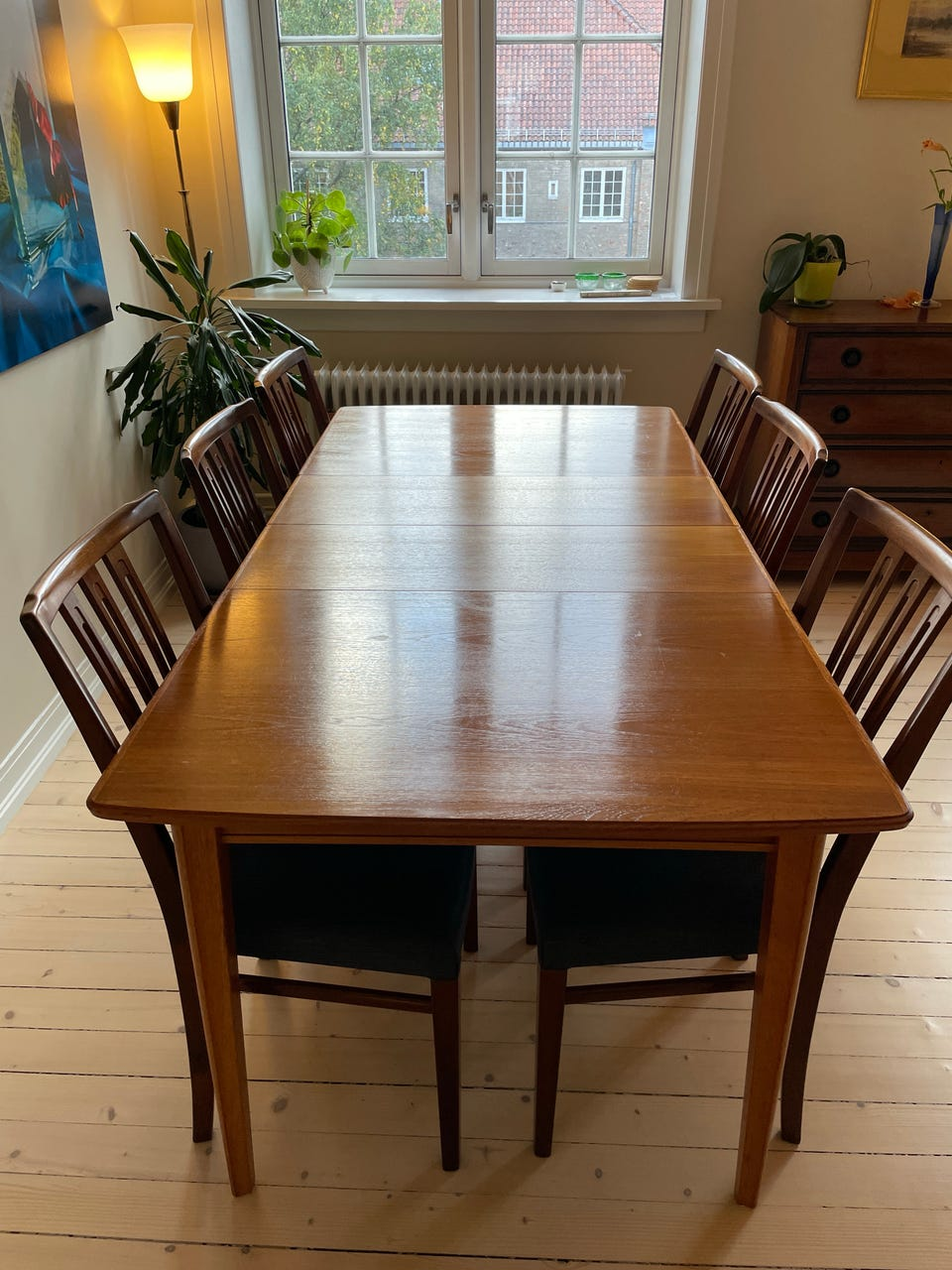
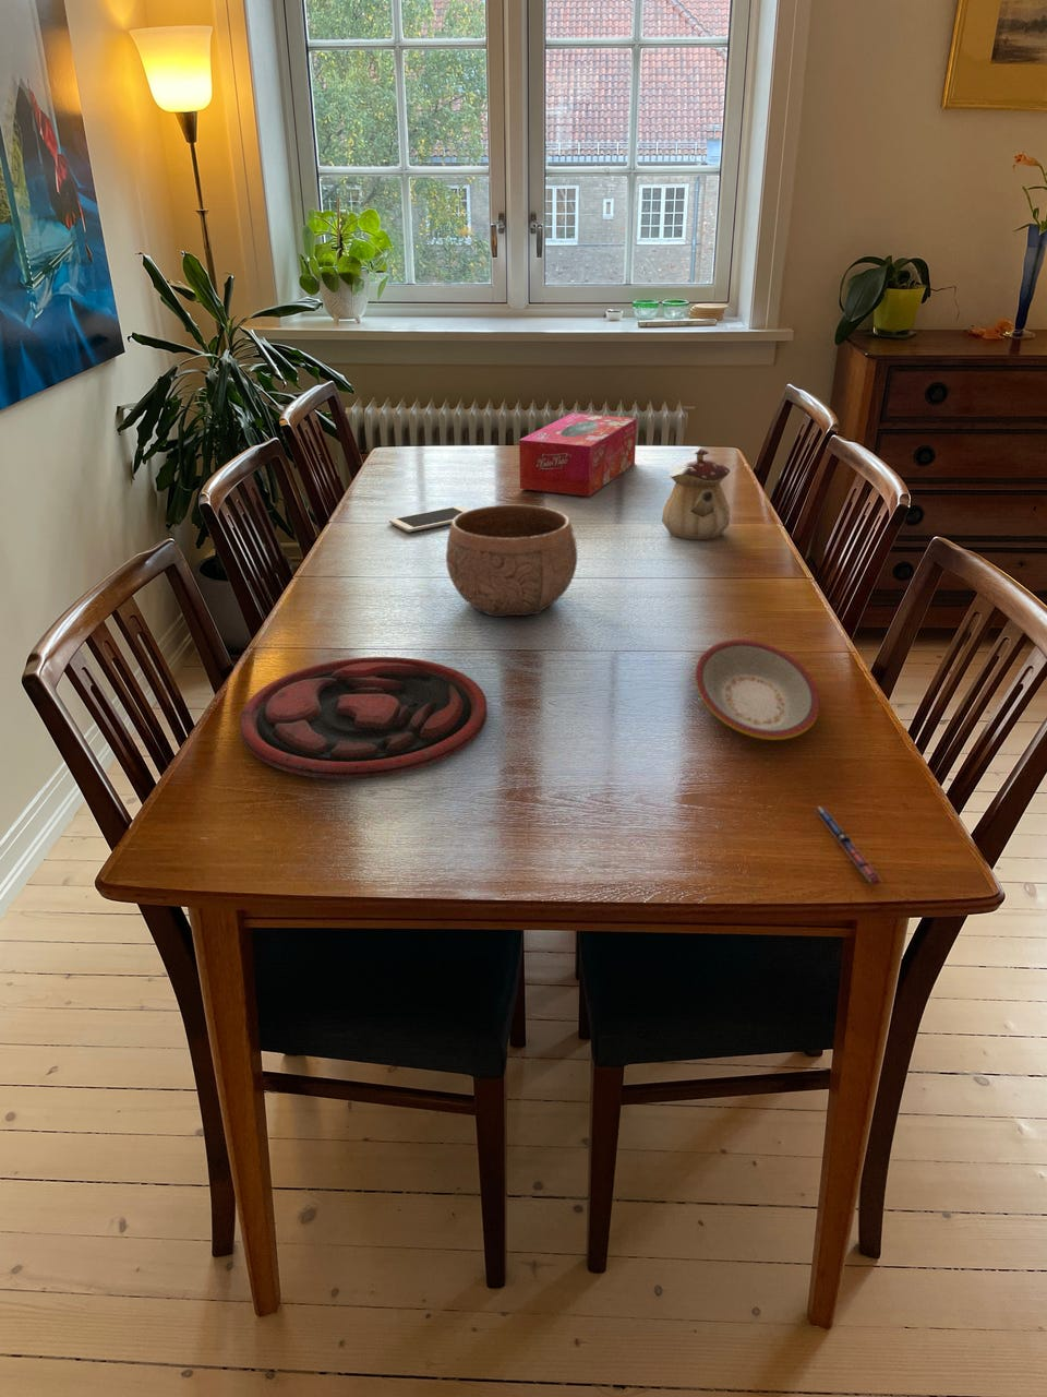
+ teapot (697, 488)
+ tissue box (580, 452)
+ pen (847, 842)
+ cell phone (436, 518)
+ bowl (510, 561)
+ plate (754, 692)
+ plate (364, 711)
